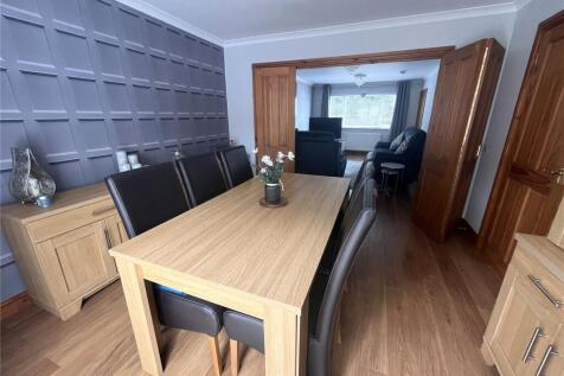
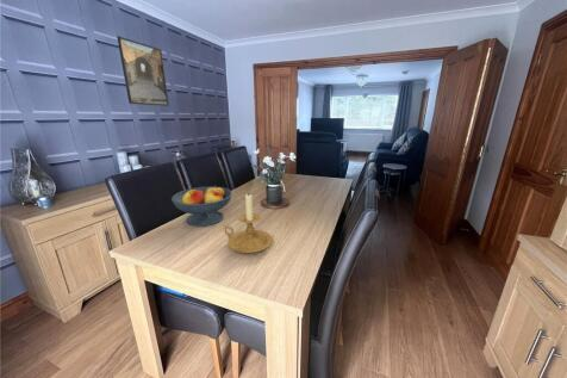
+ candle holder (249, 219)
+ fruit bowl (204, 202)
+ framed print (145, 75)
